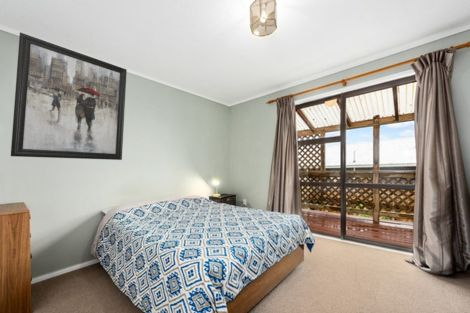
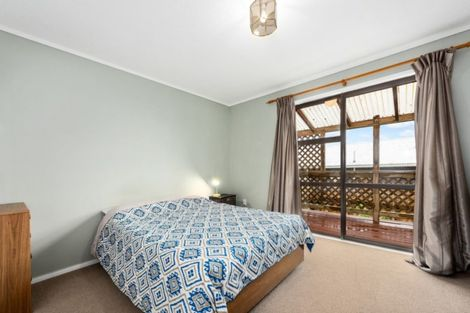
- wall art (78, 105)
